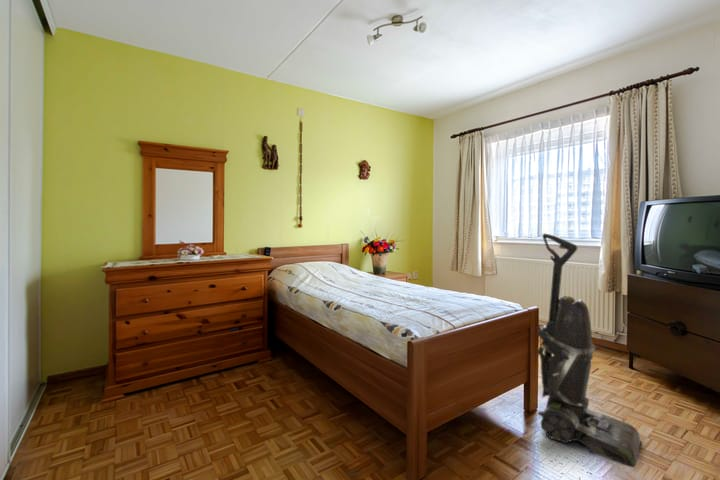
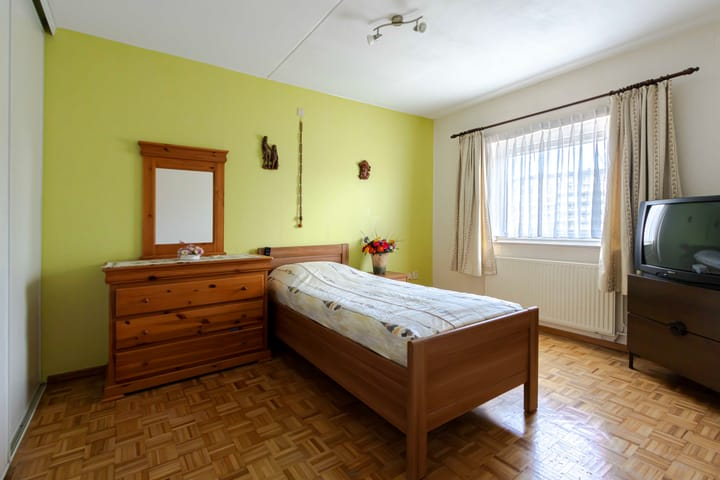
- vacuum cleaner (590, 335)
